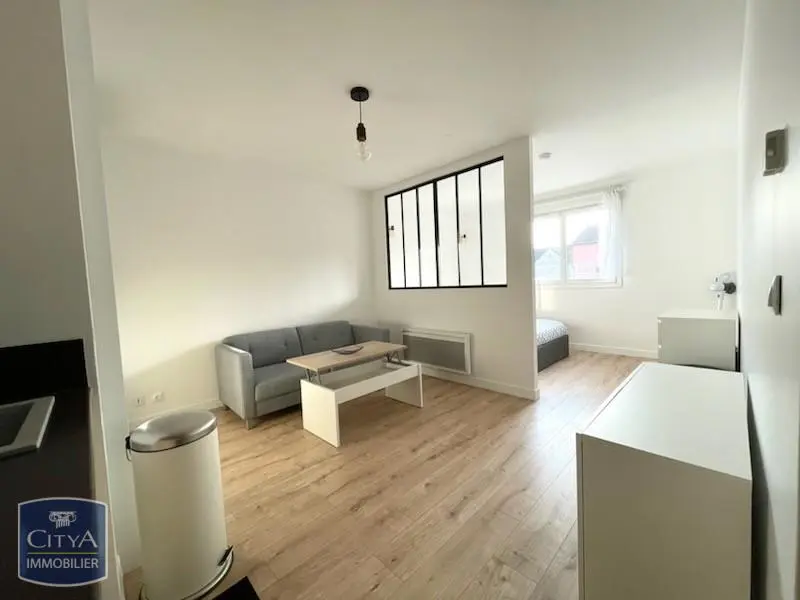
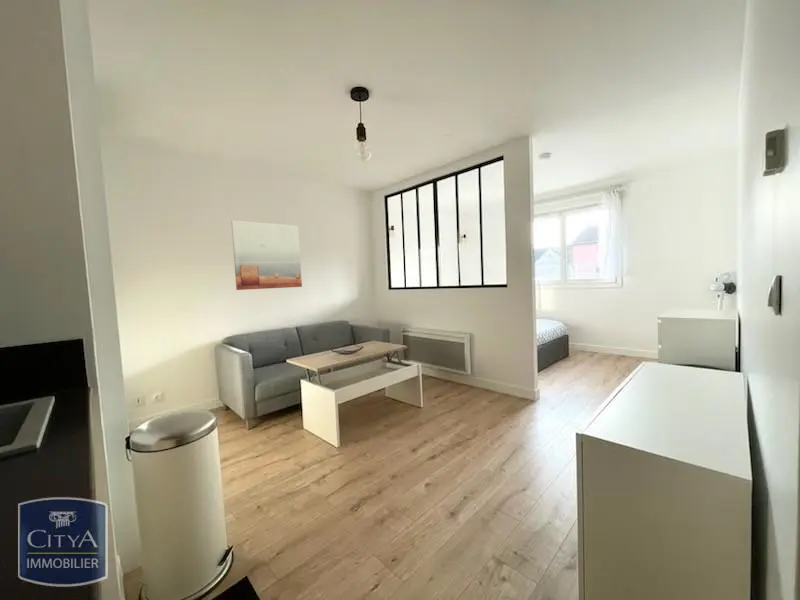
+ wall art (268, 256)
